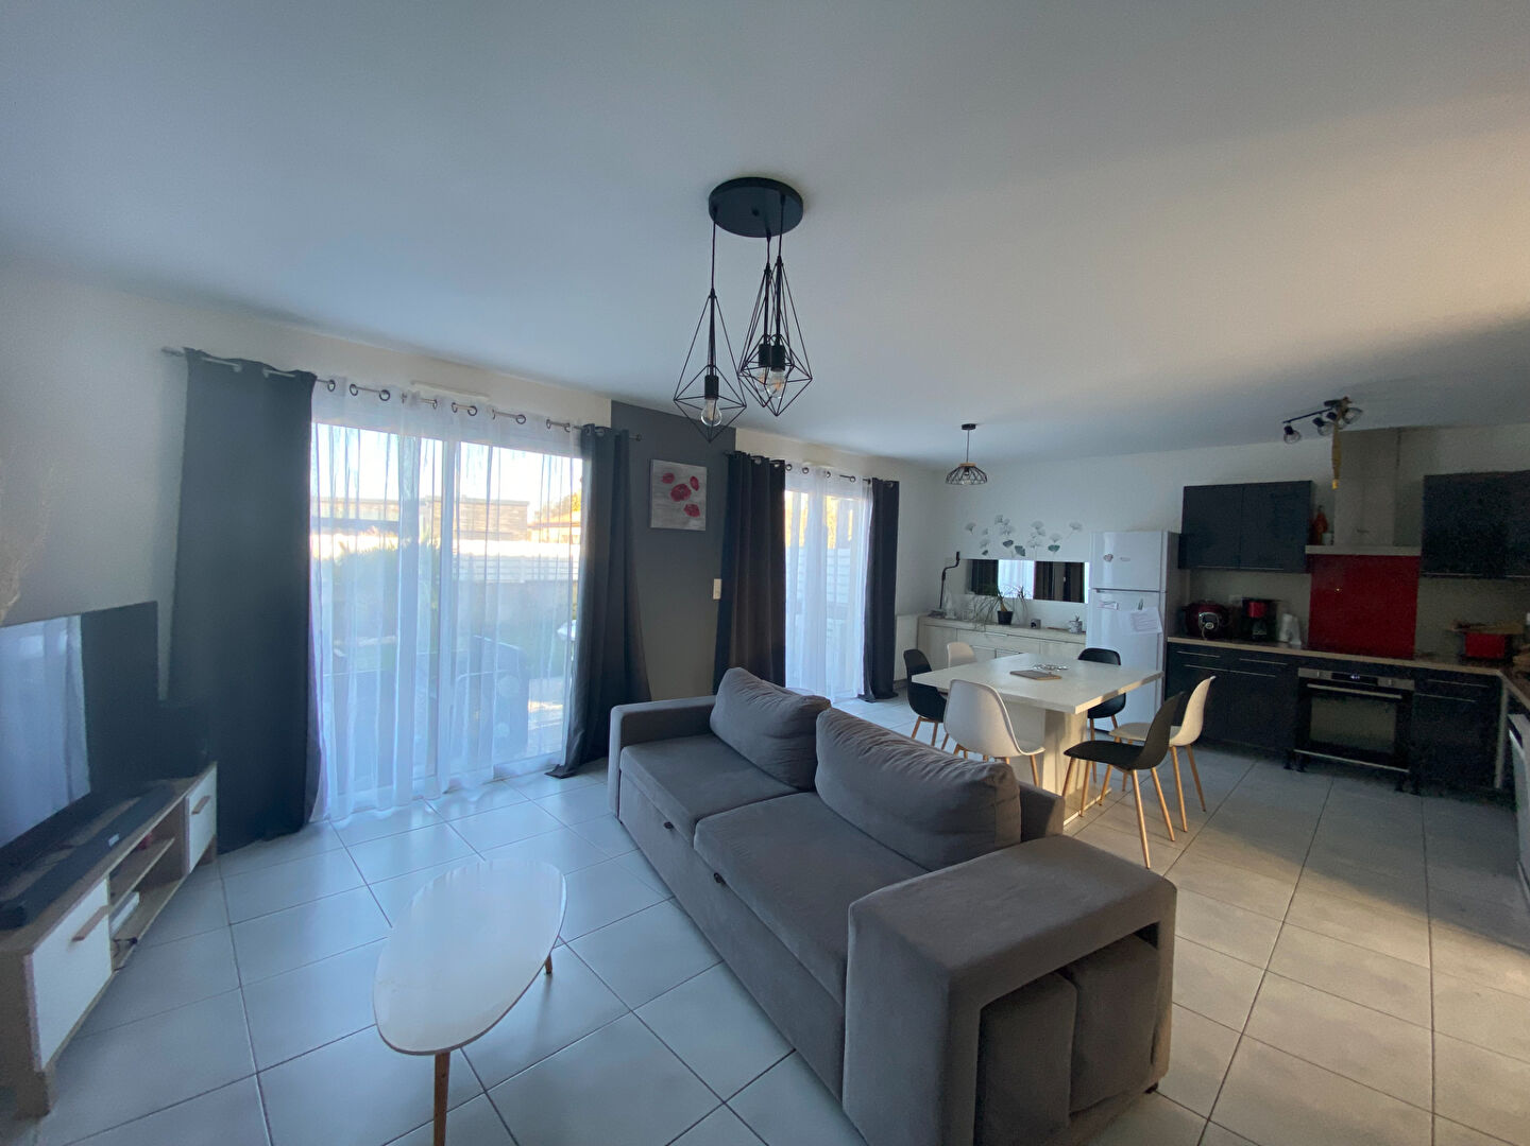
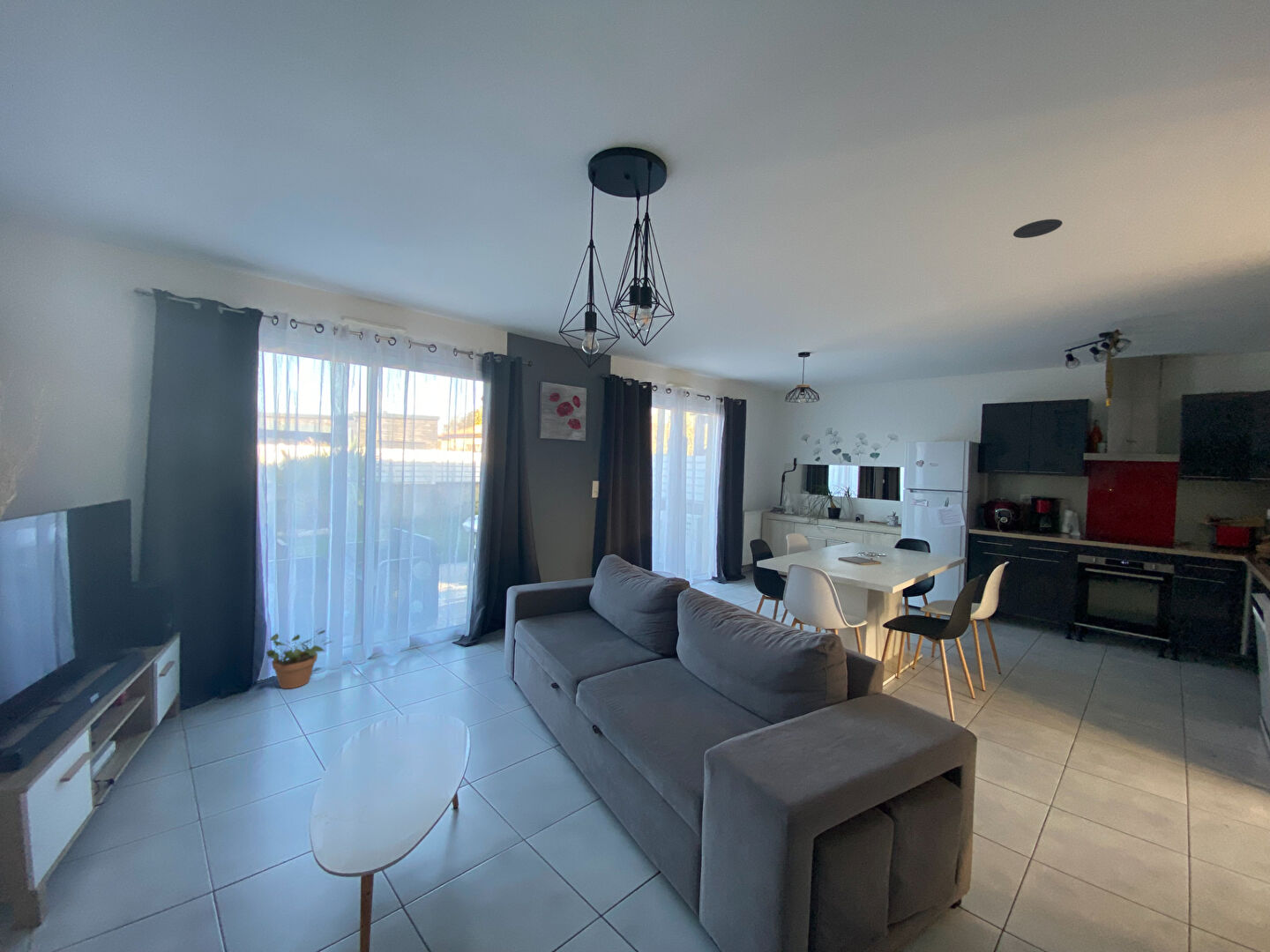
+ potted plant (299, 656)
+ recessed light (1037, 227)
